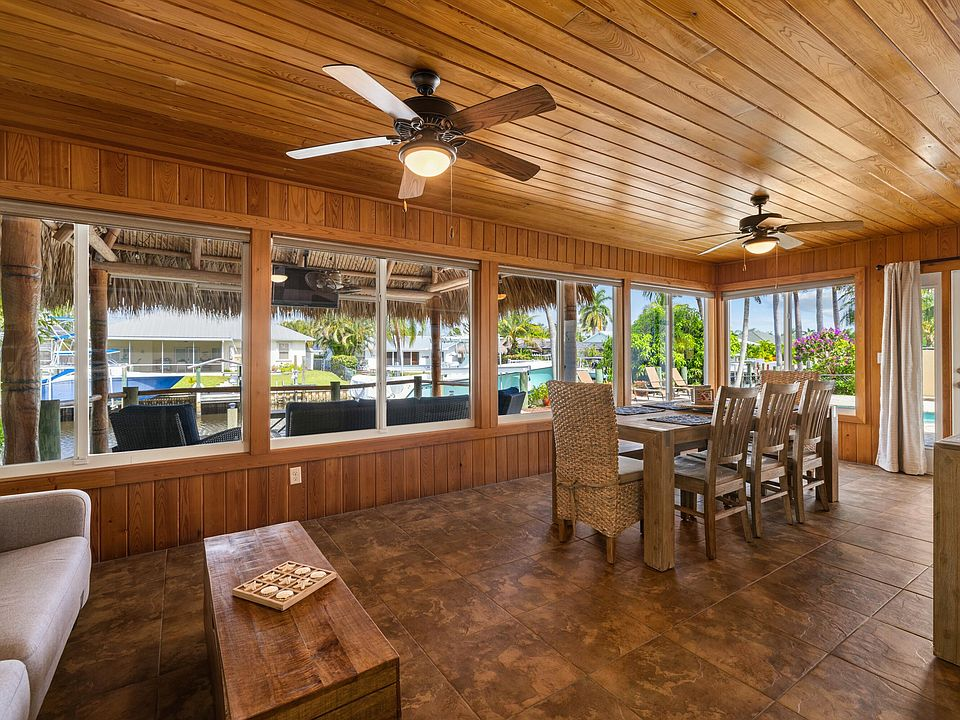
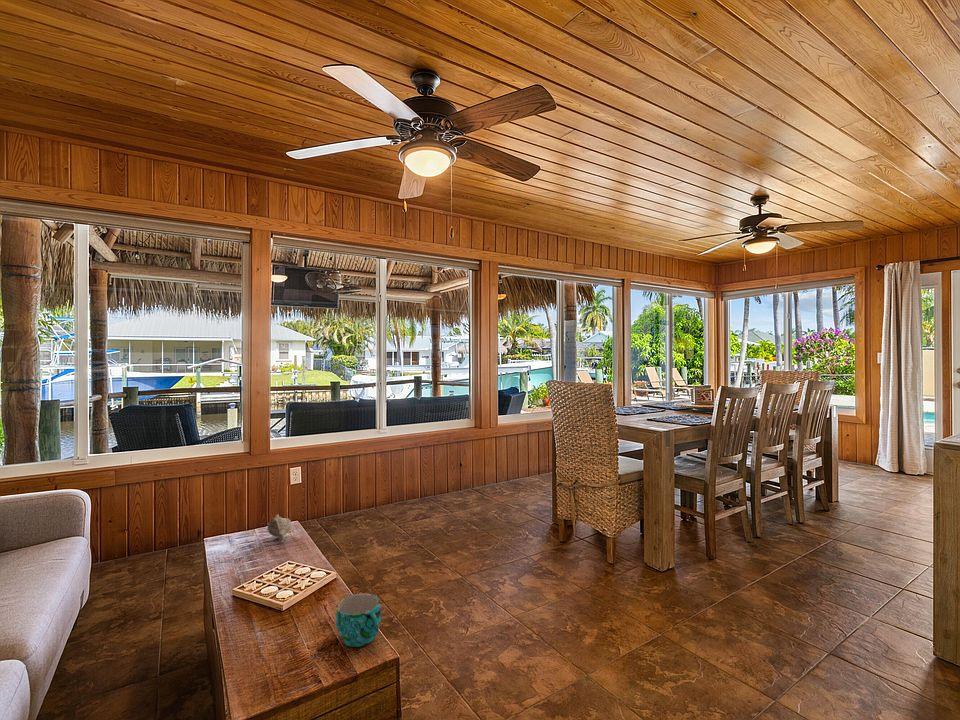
+ cup (361, 621)
+ seashell (280, 526)
